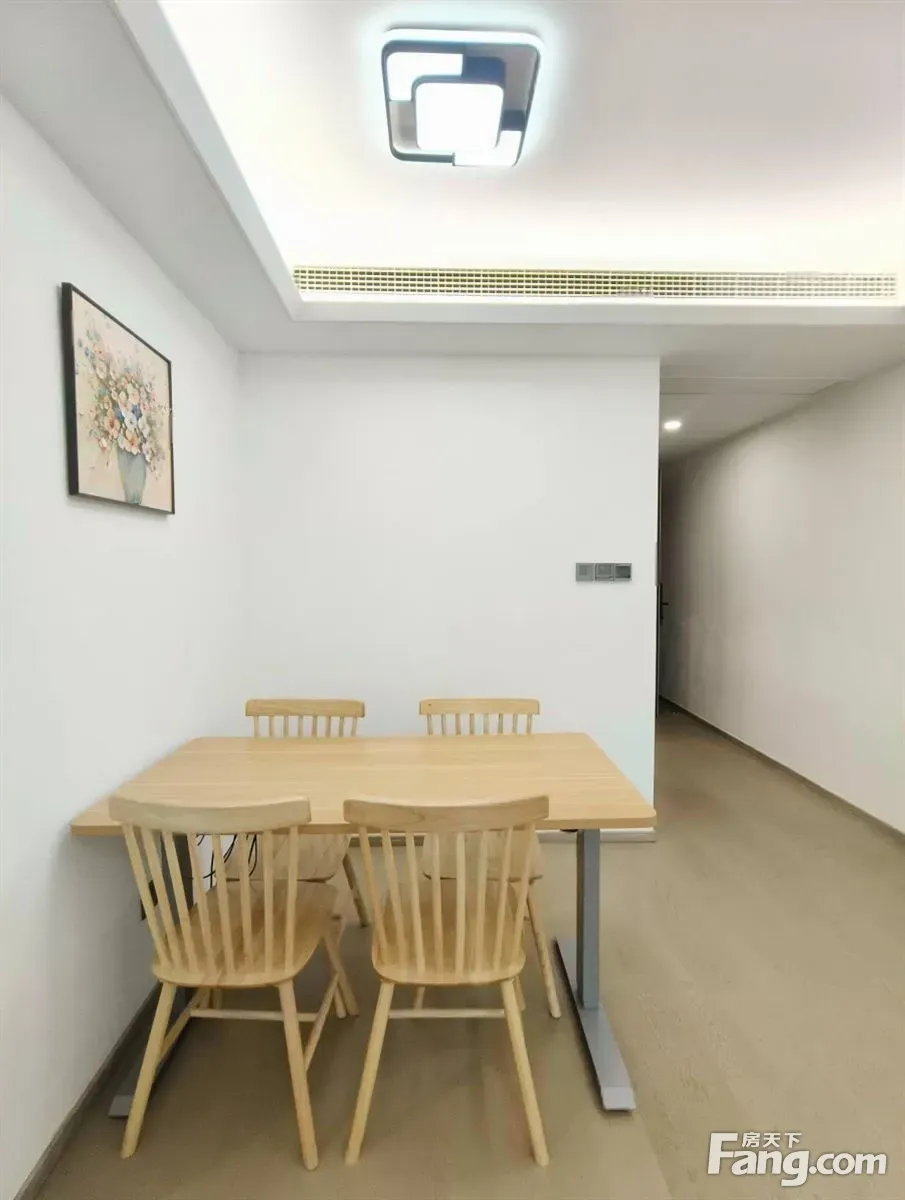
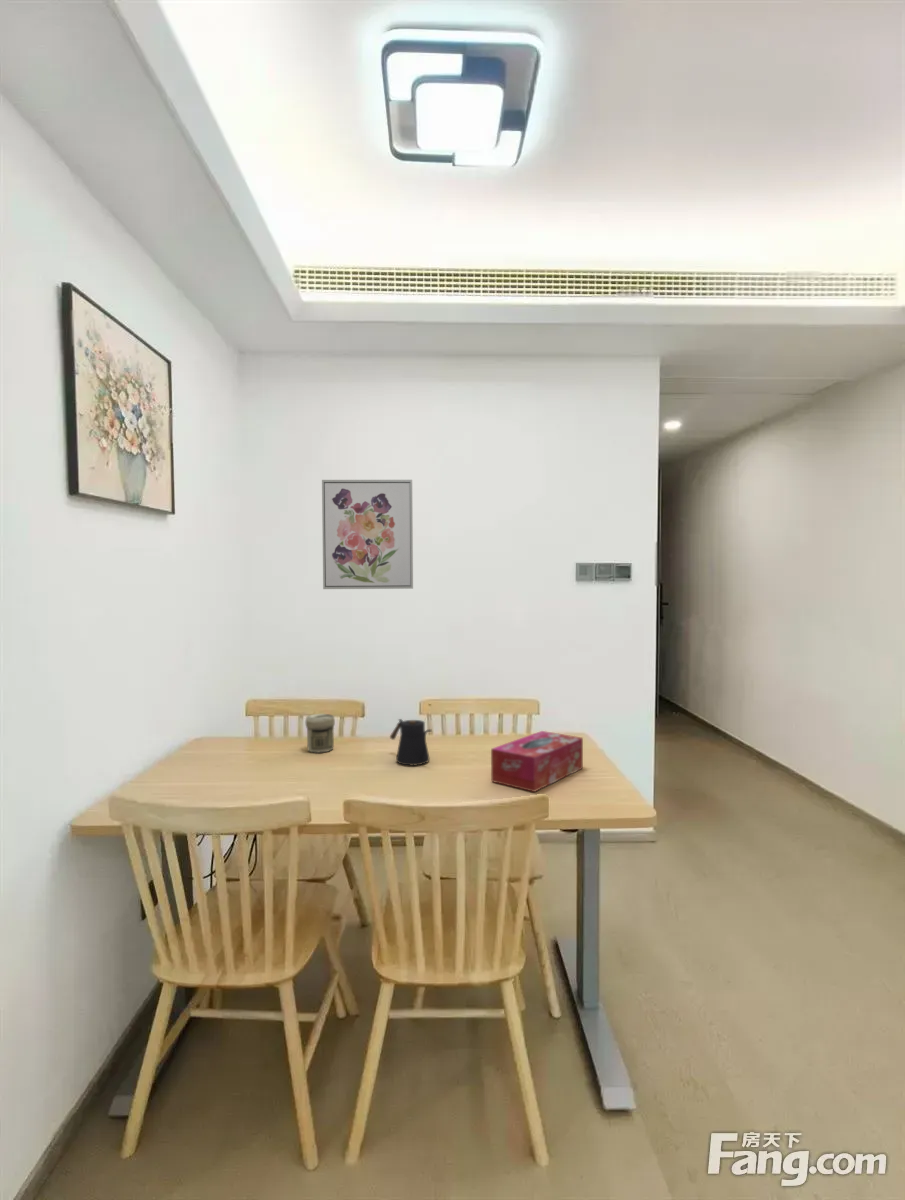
+ wall art (367, 534)
+ kettle (411, 740)
+ tissue box (538, 758)
+ jar (320, 732)
